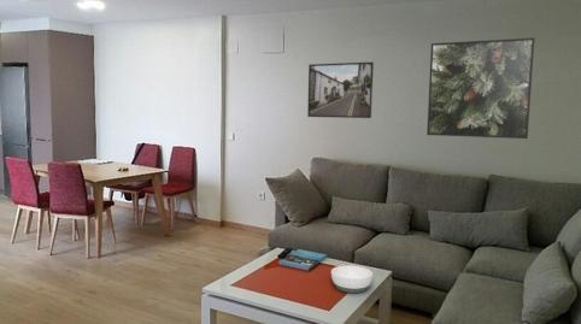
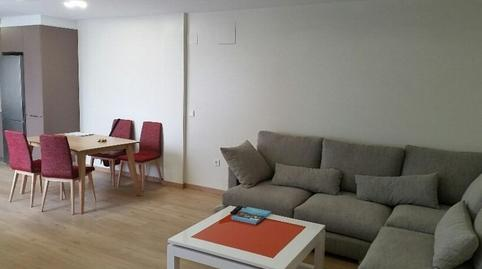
- bowl (351, 278)
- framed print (339, 90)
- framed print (477, 89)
